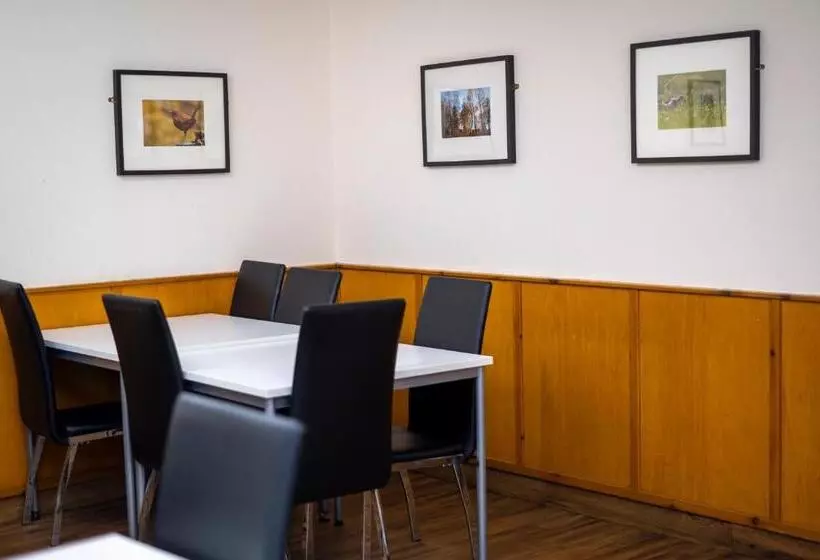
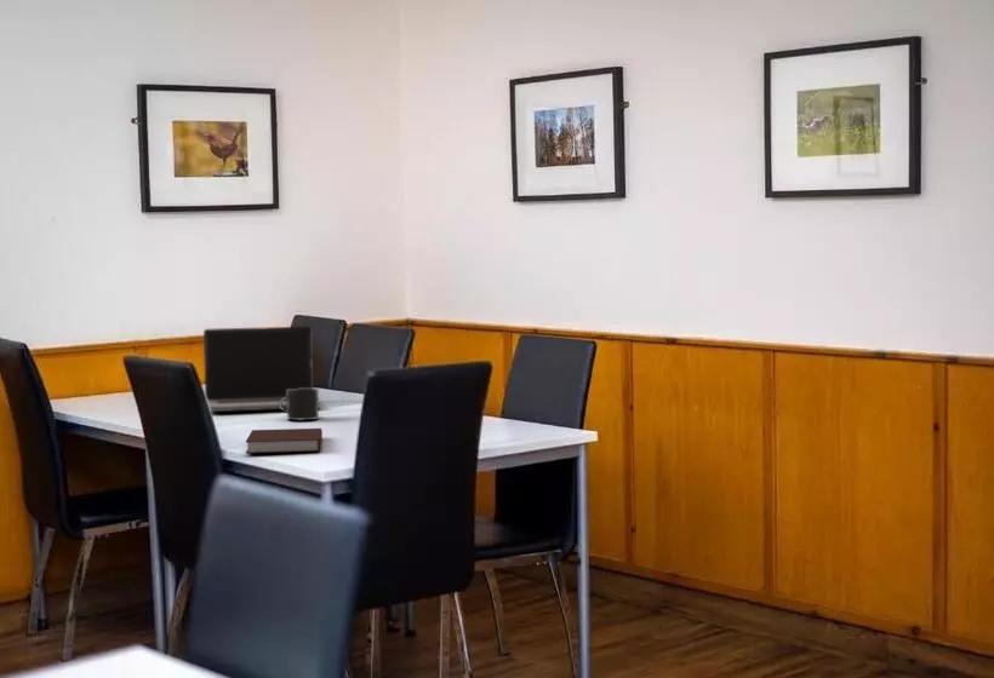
+ laptop computer (261, 368)
+ mug (298, 403)
+ notebook (285, 439)
